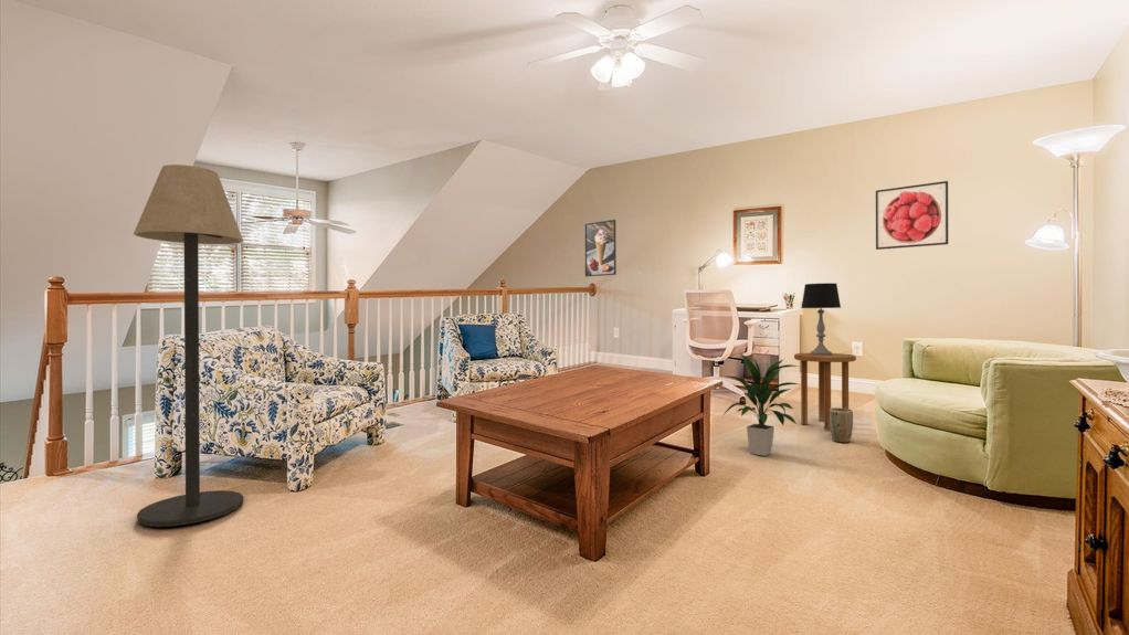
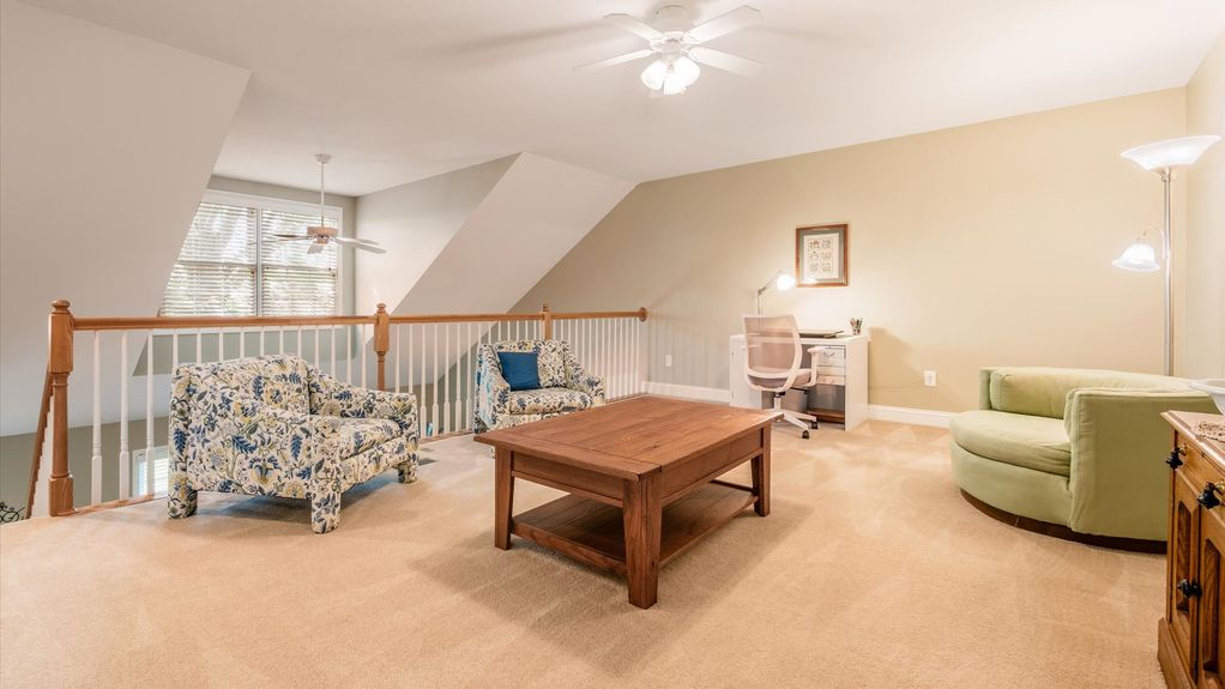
- table lamp (821, 318)
- plant pot (841, 424)
- floor lamp (191, 340)
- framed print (910, 216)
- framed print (600, 248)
- side table (824, 390)
- indoor plant (763, 402)
